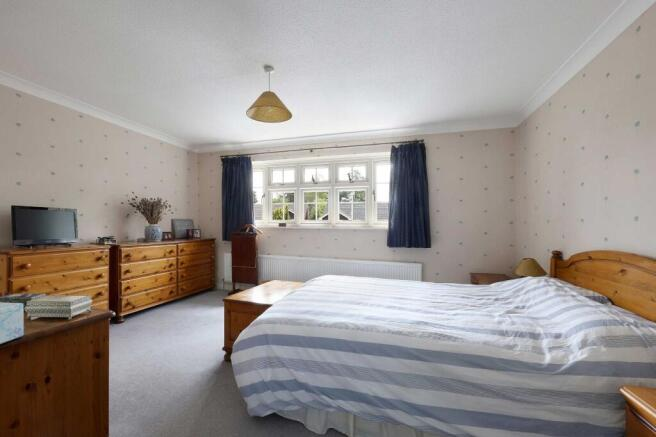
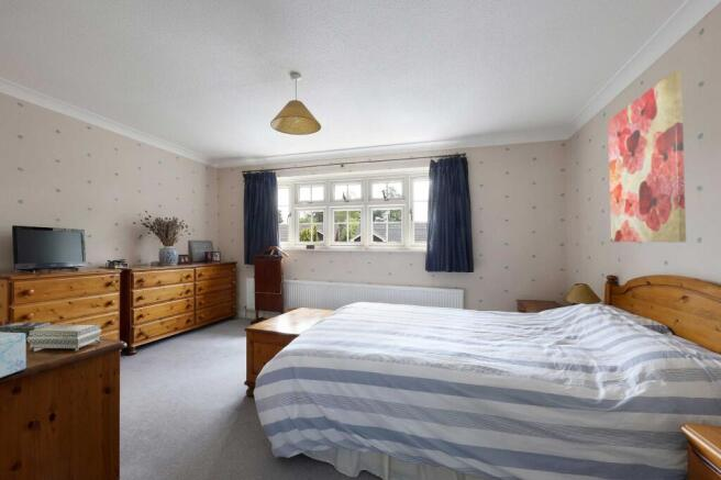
+ wall art (640, 170)
